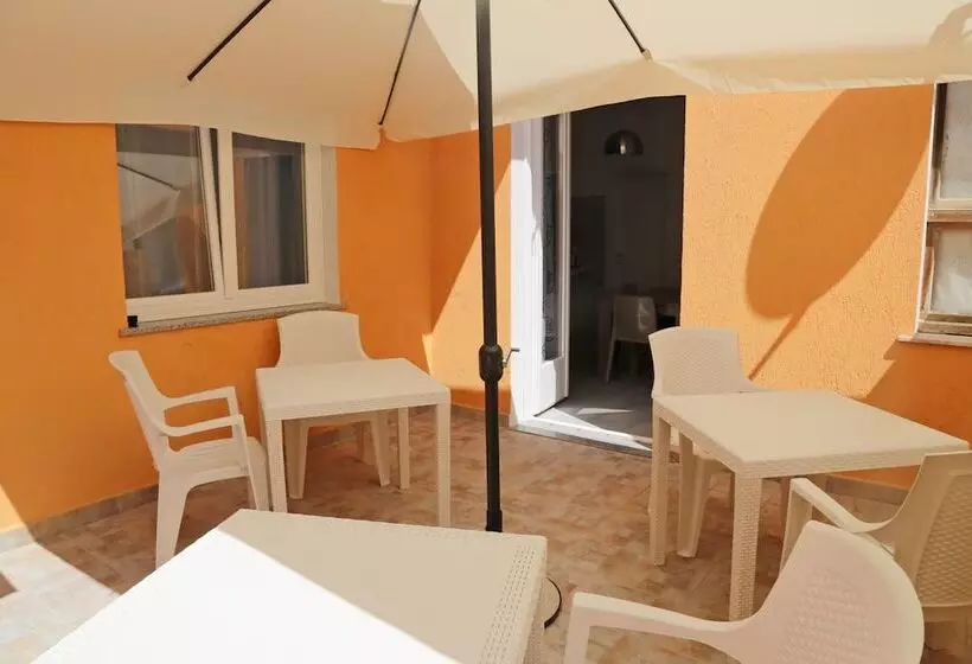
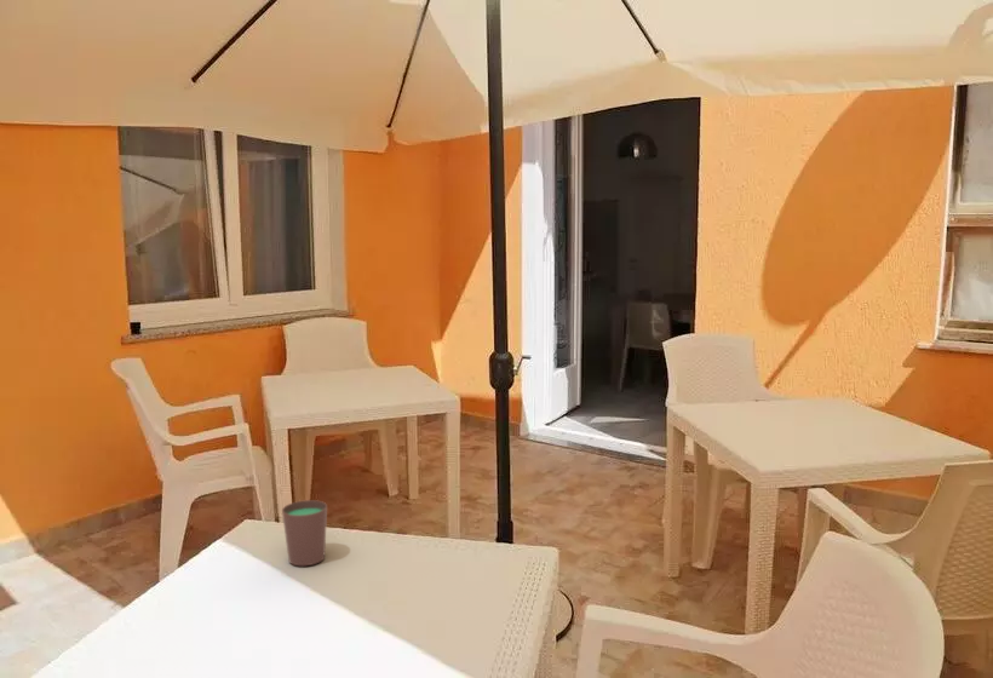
+ cup (305, 533)
